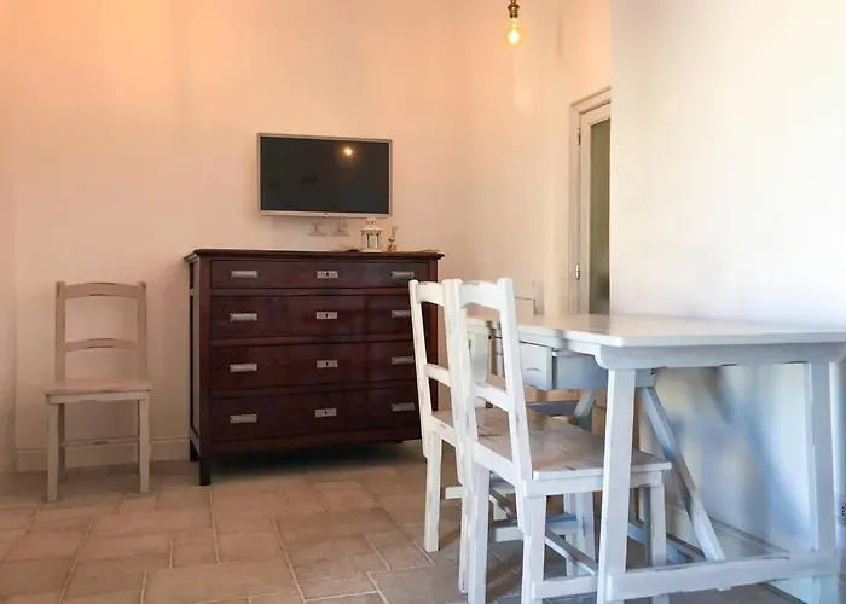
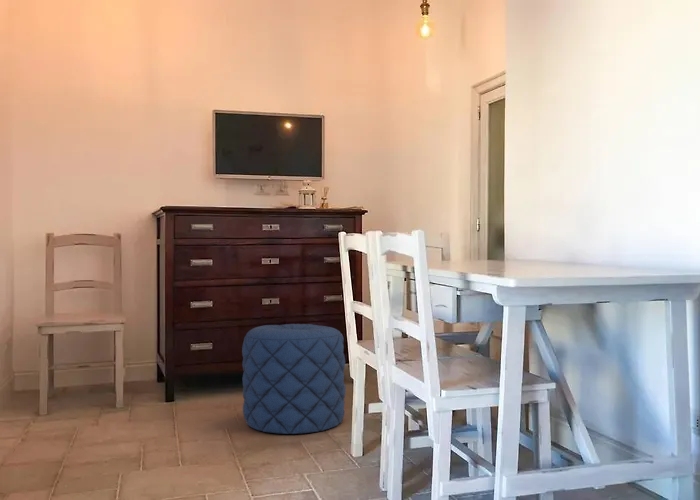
+ pouf (294, 373)
